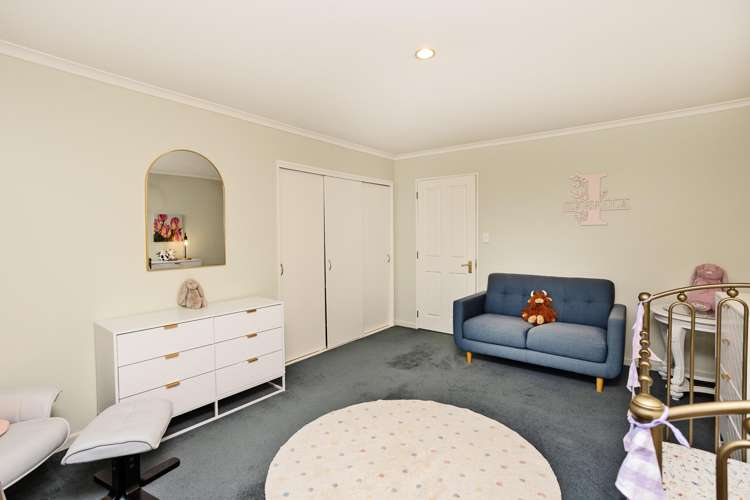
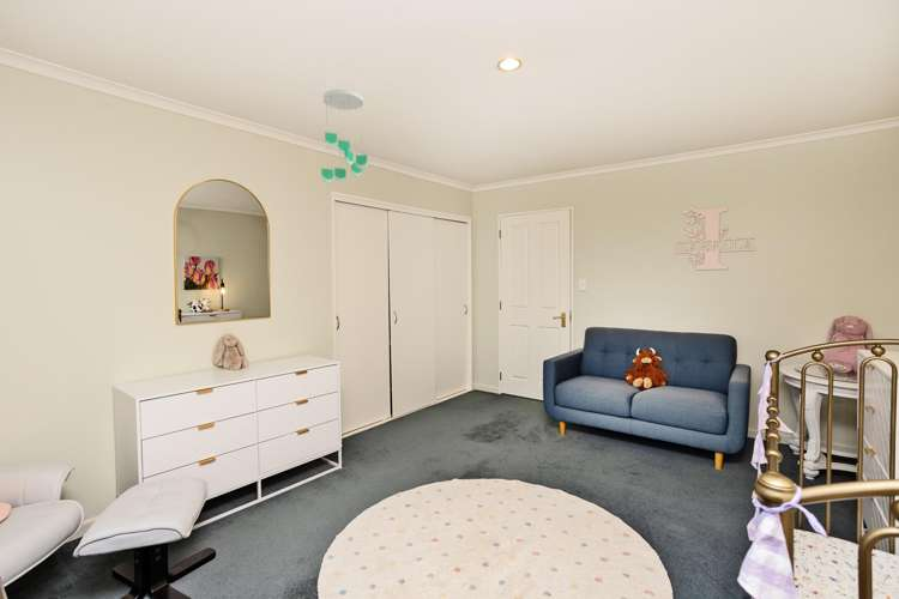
+ ceiling mobile (344, 140)
